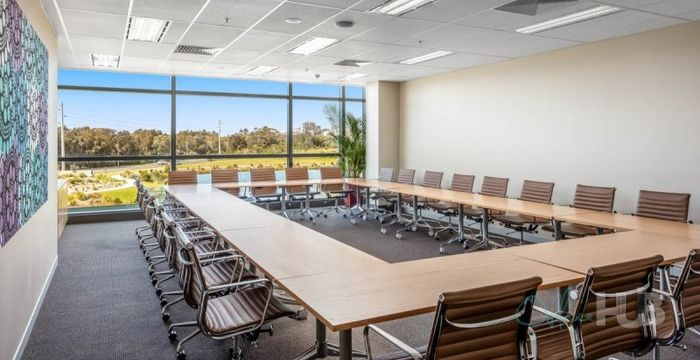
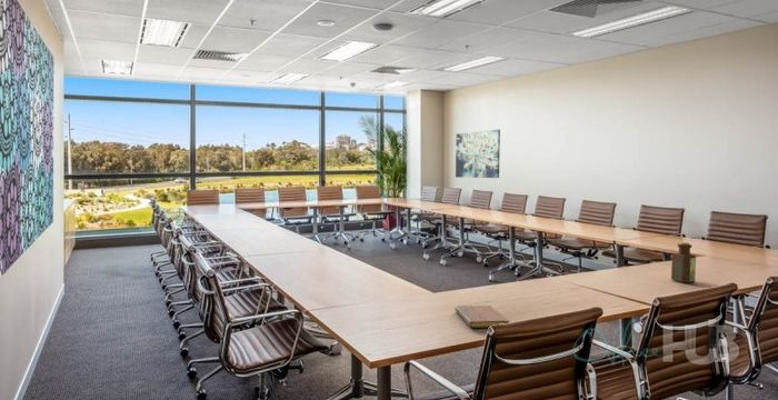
+ notebook (480, 316)
+ wall art (476, 154)
+ bottle (684, 261)
